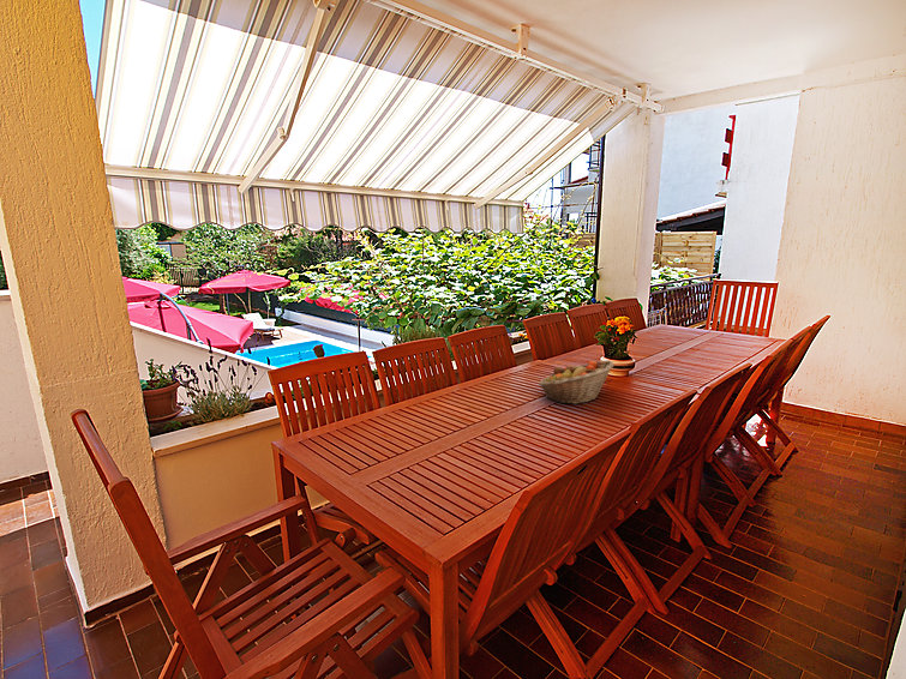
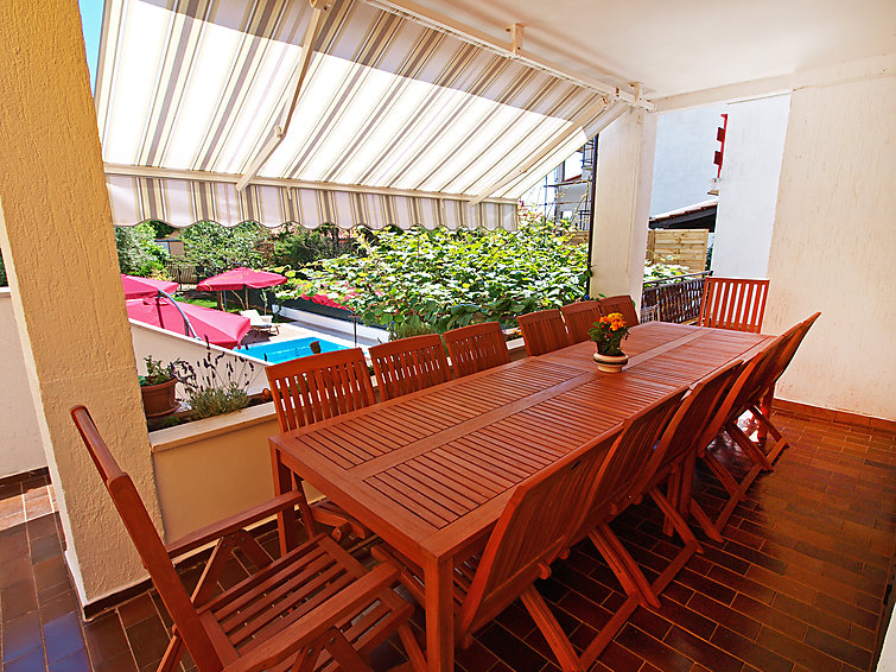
- fruit basket (576, 379)
